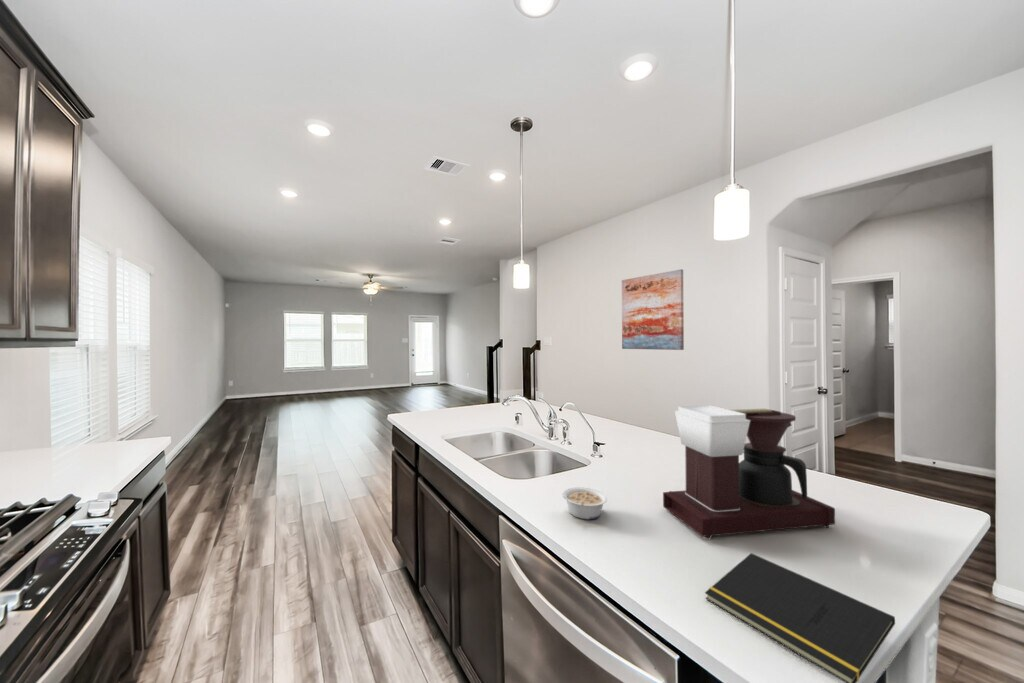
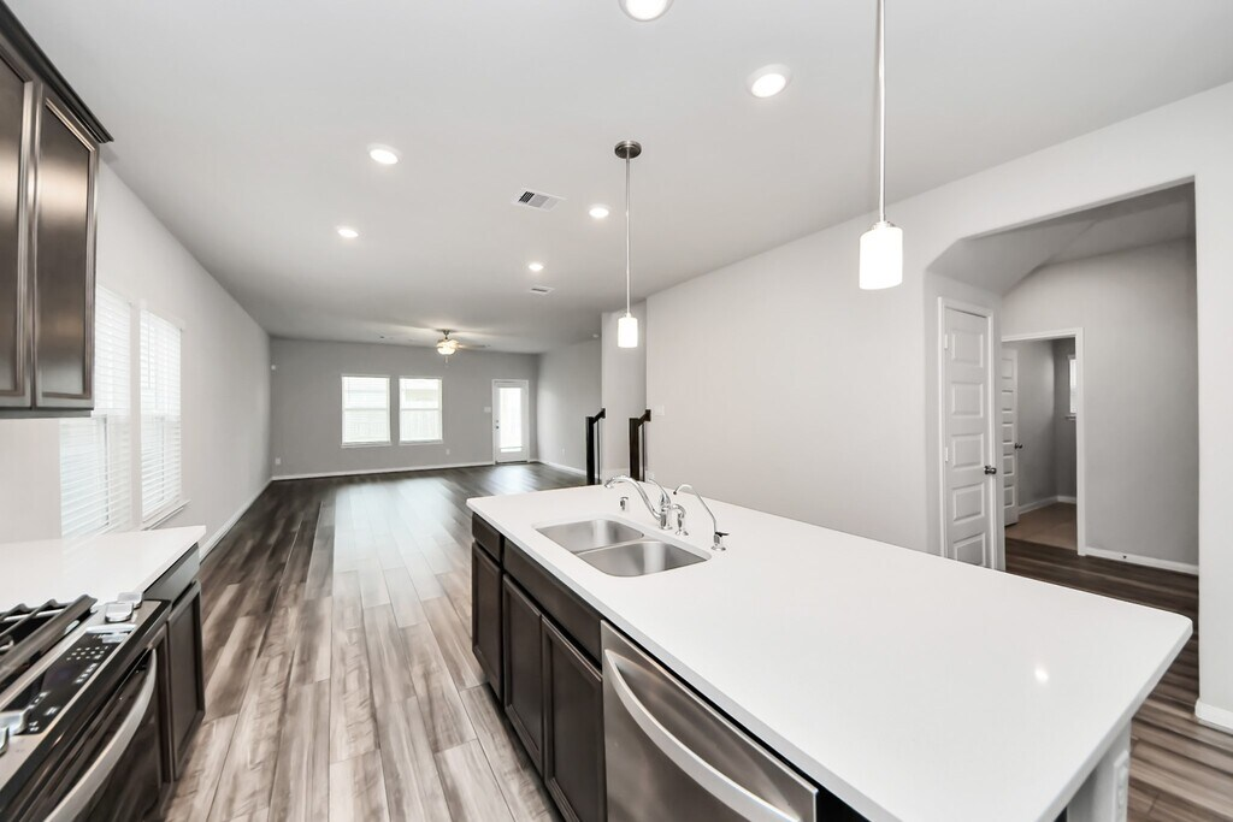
- coffee maker (744, 463)
- notepad (792, 606)
- wall art (650, 312)
- legume (585, 503)
